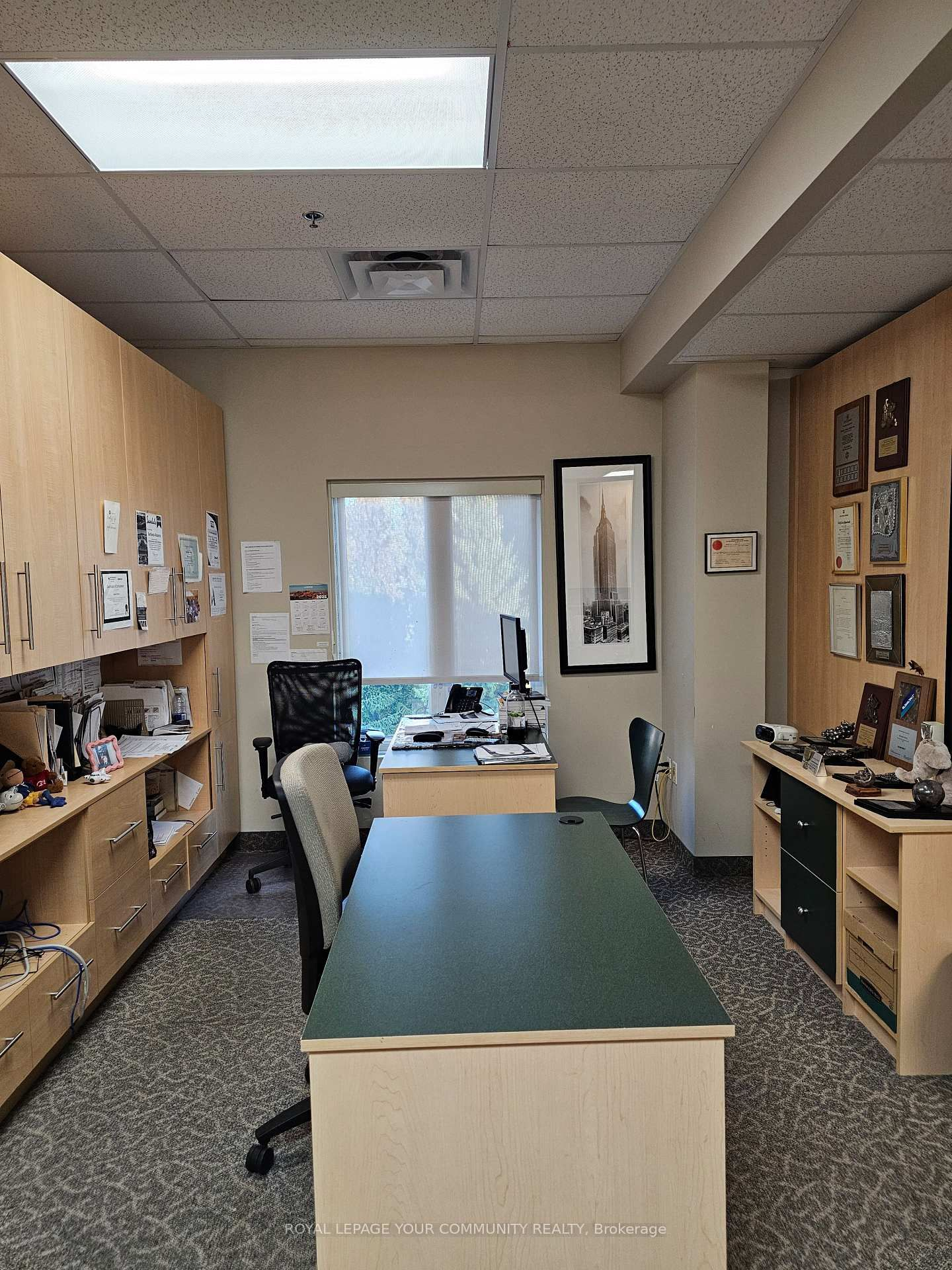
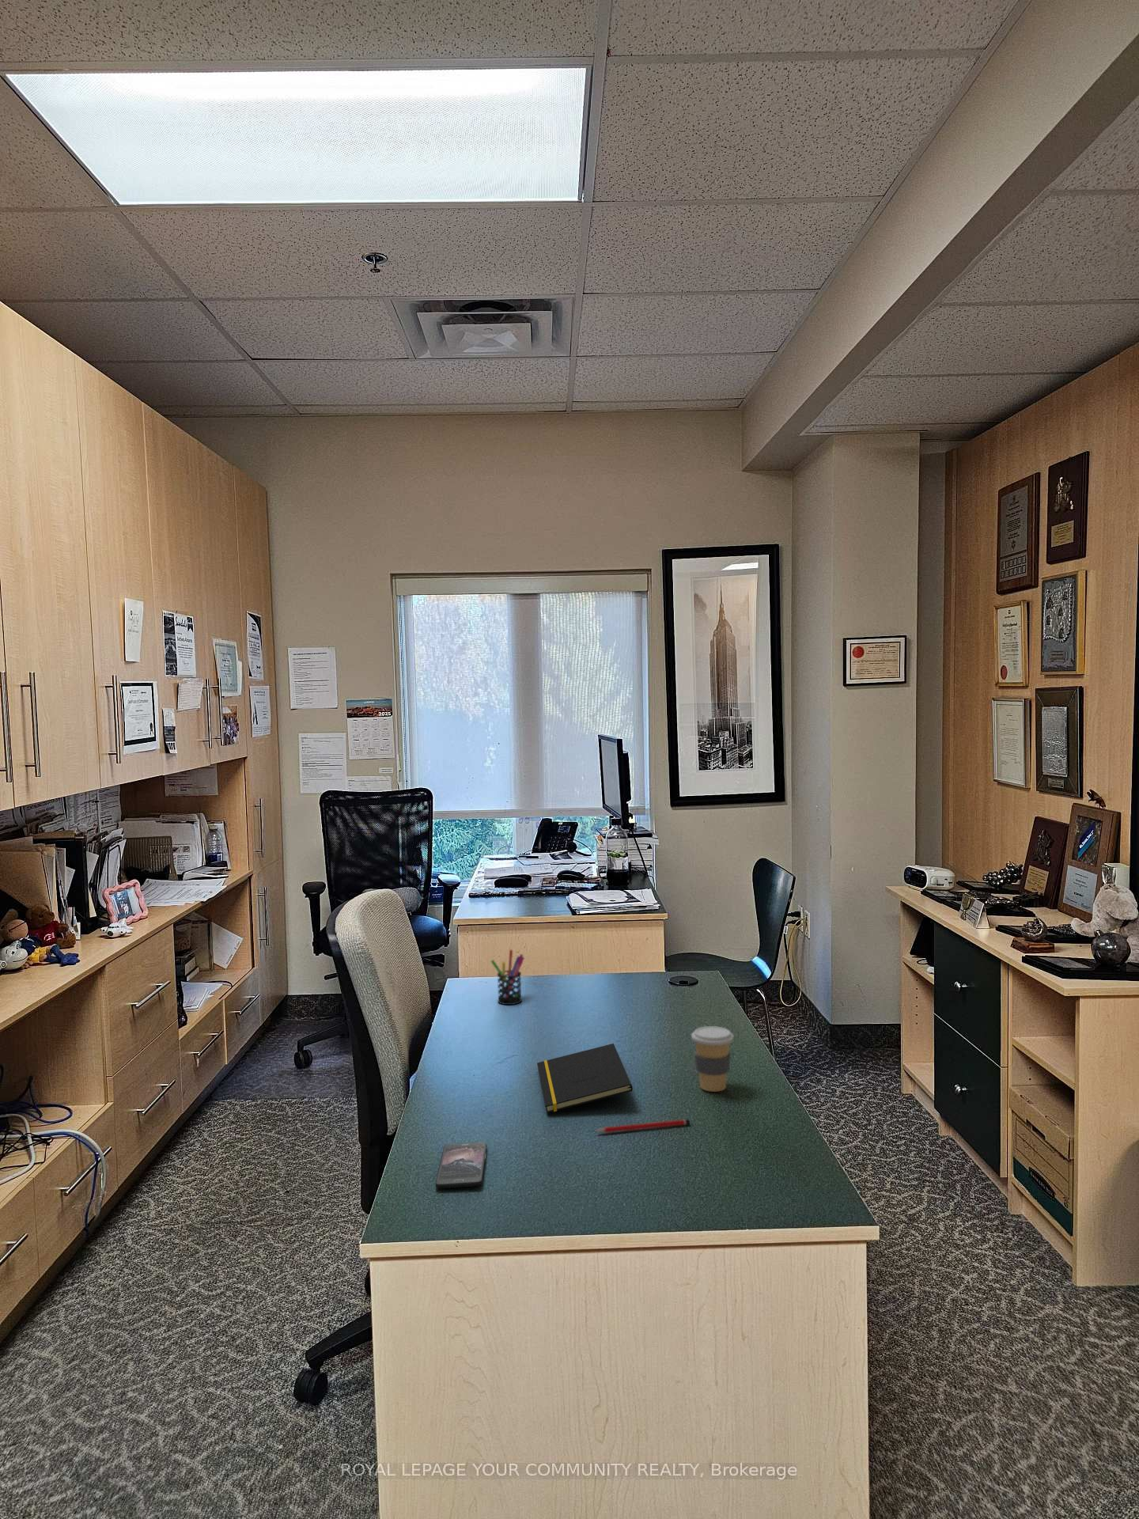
+ pen holder (506, 976)
+ coffee cup (713, 1060)
+ pencil (641, 1125)
+ notepad (583, 1076)
+ smartphone (462, 1164)
